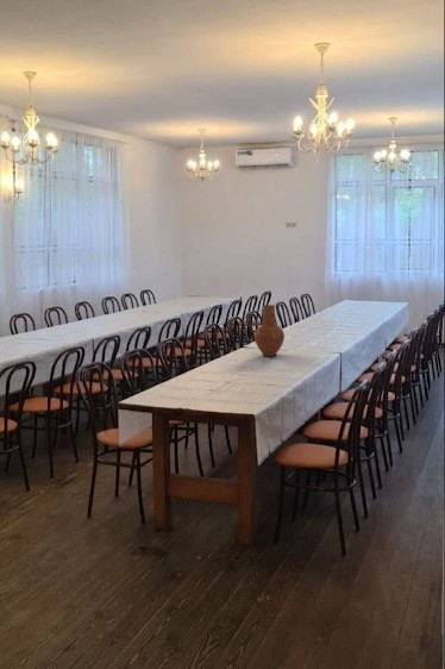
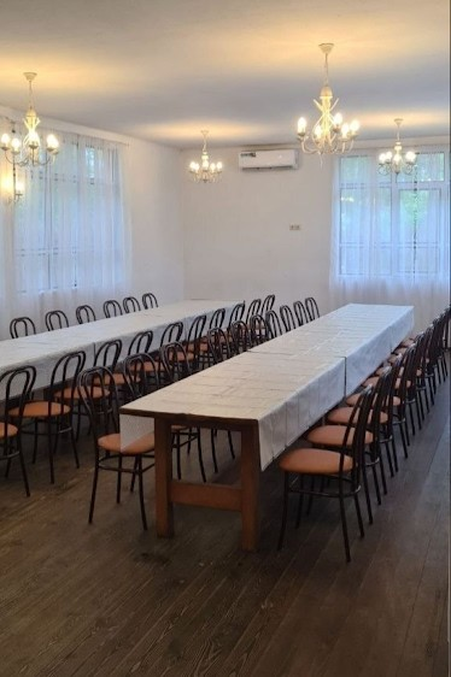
- vase (269, 330)
